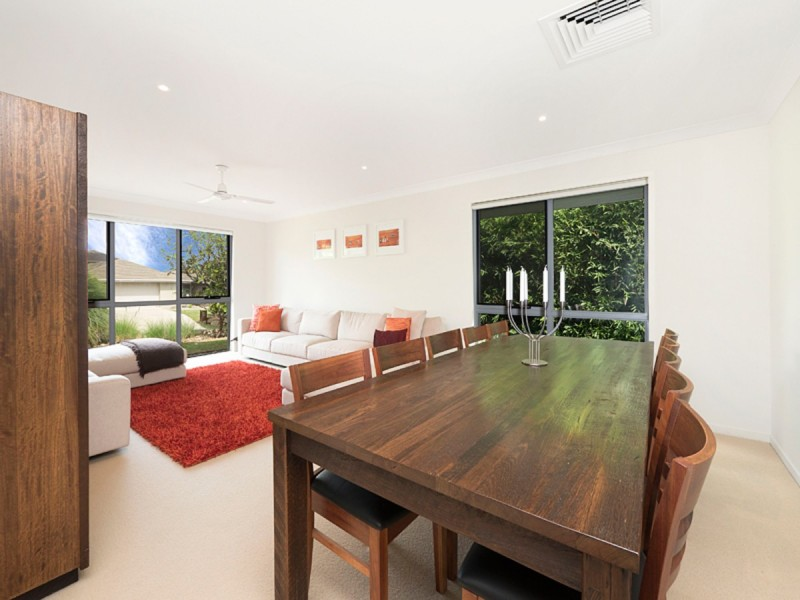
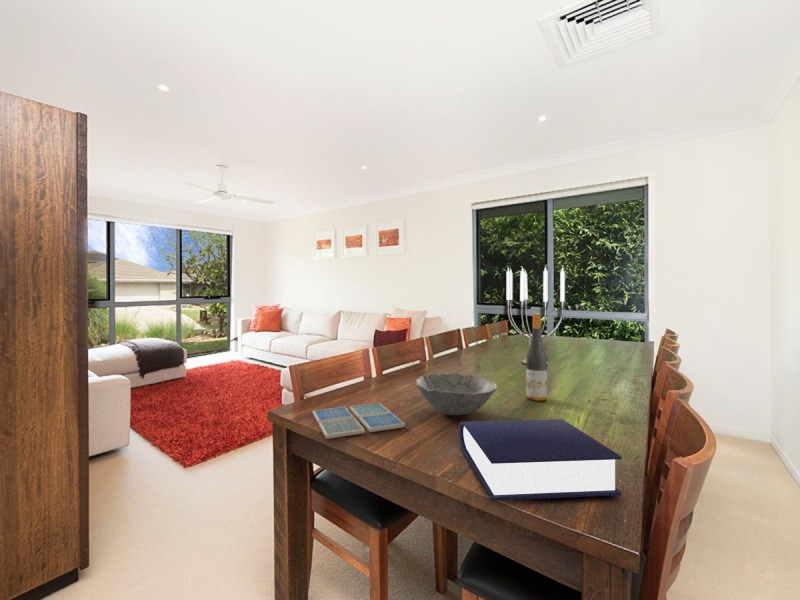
+ wine bottle (536, 355)
+ book (528, 450)
+ drink coaster (357, 417)
+ bowl (455, 396)
